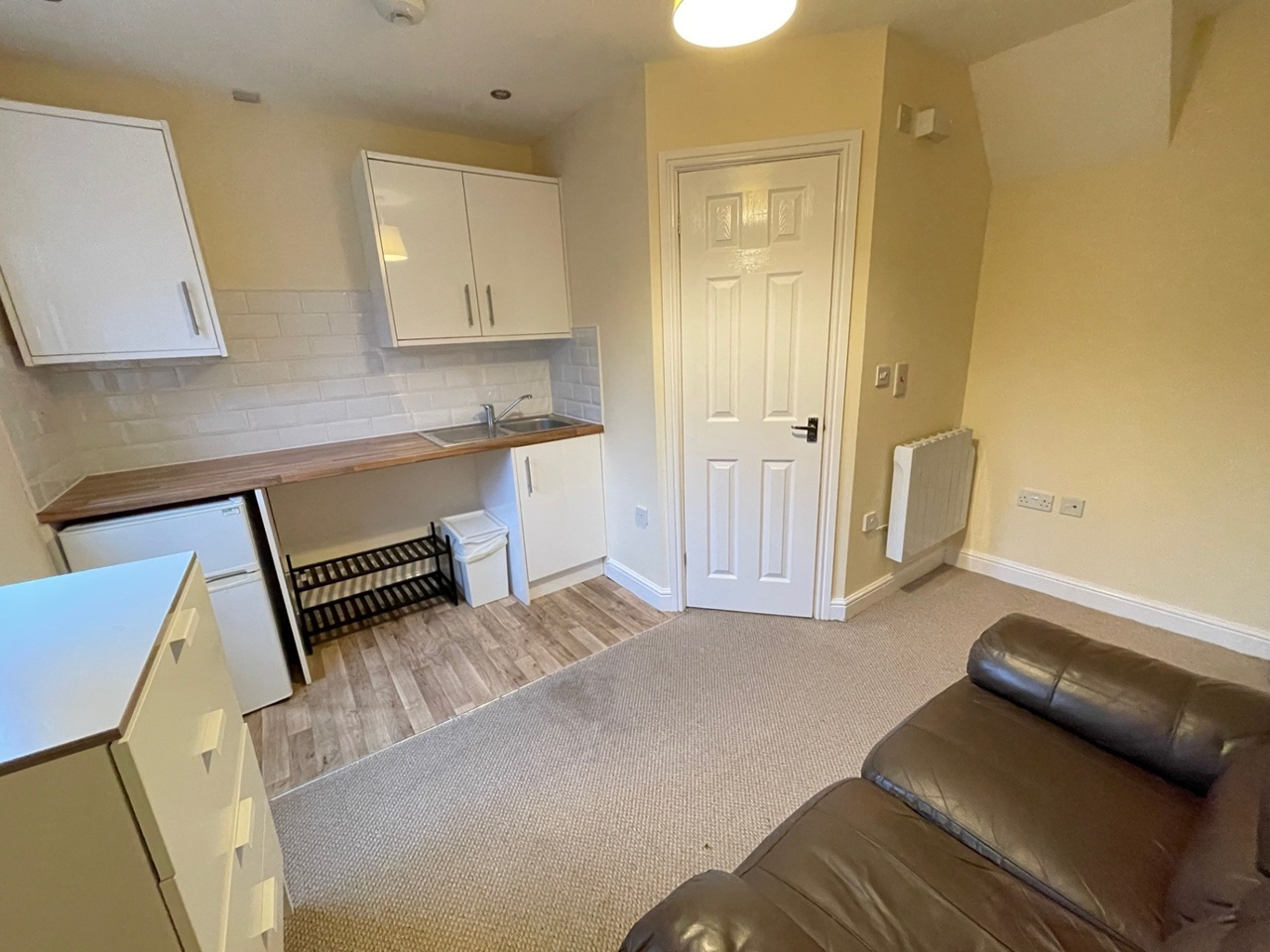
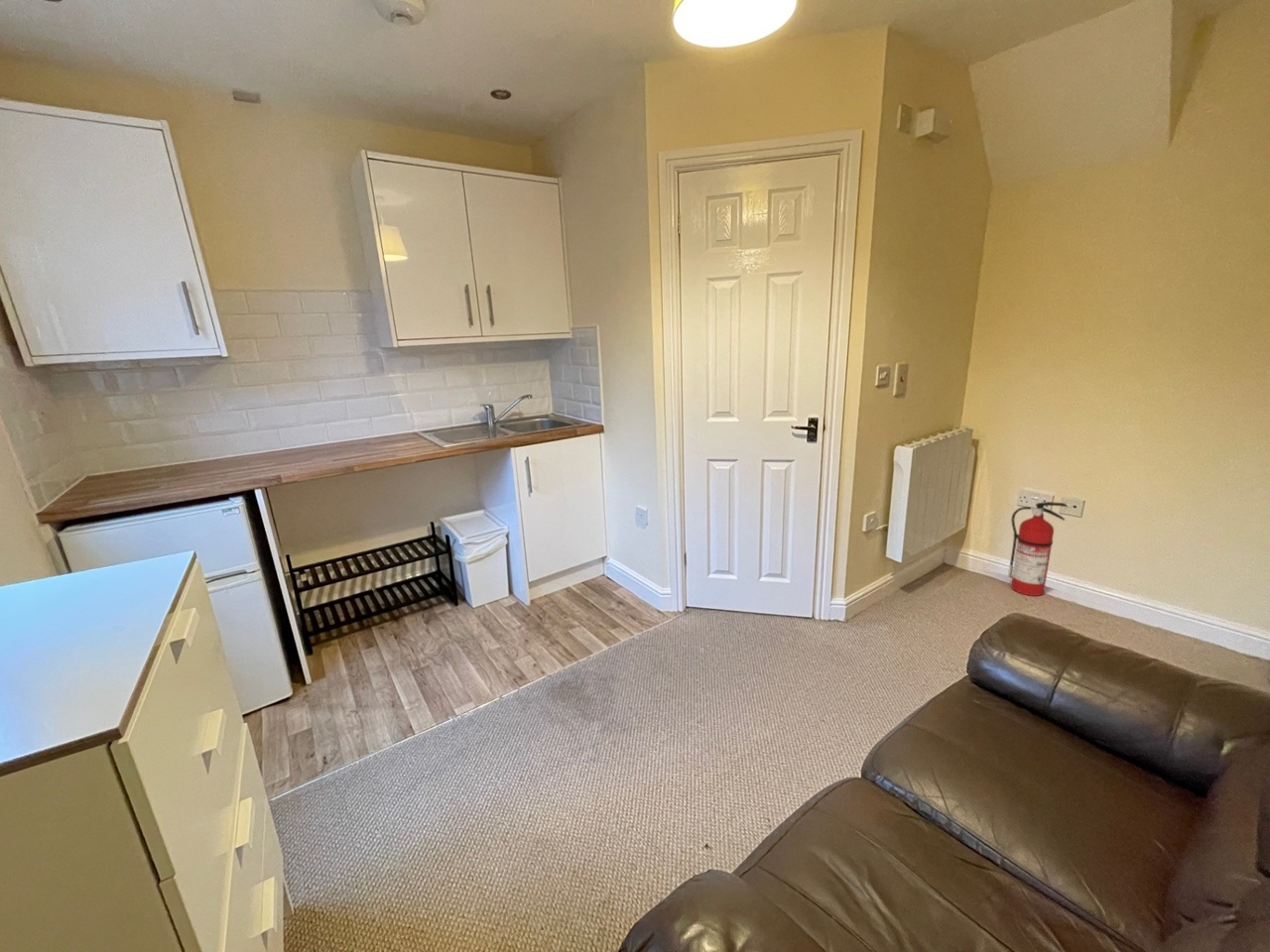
+ fire extinguisher (1033, 545)
